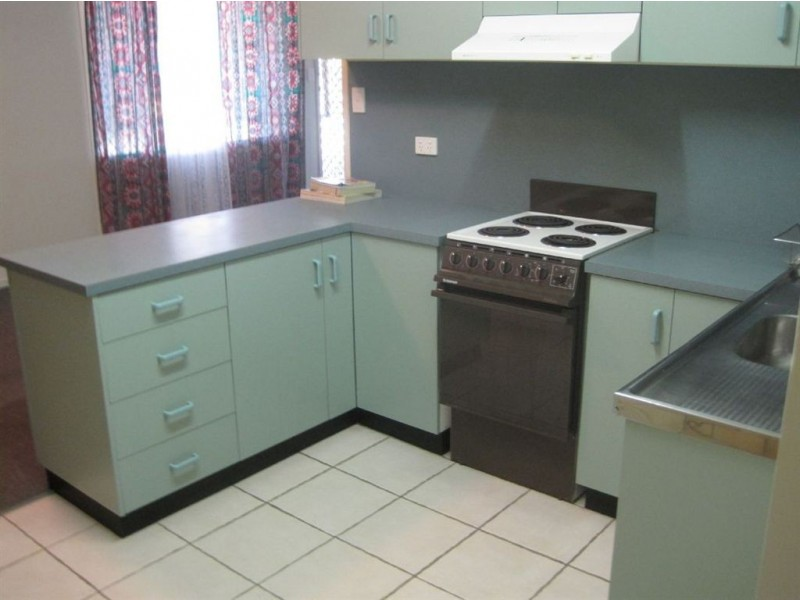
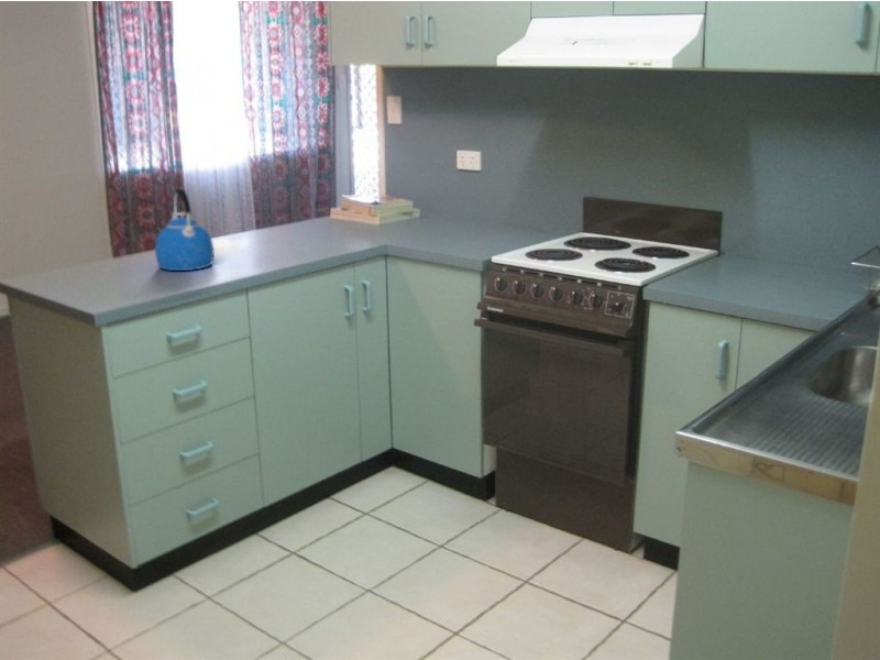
+ kettle (180, 227)
